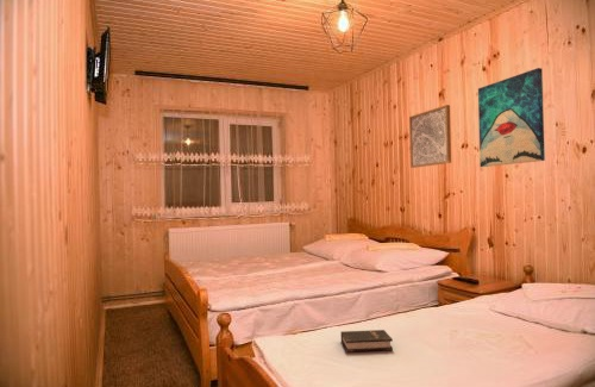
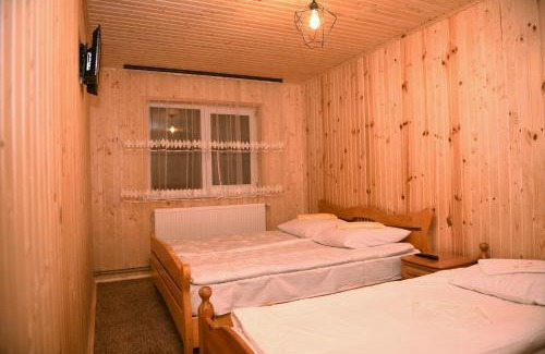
- wall art (428, 138)
- hardback book (365, 339)
- wall art (508, 121)
